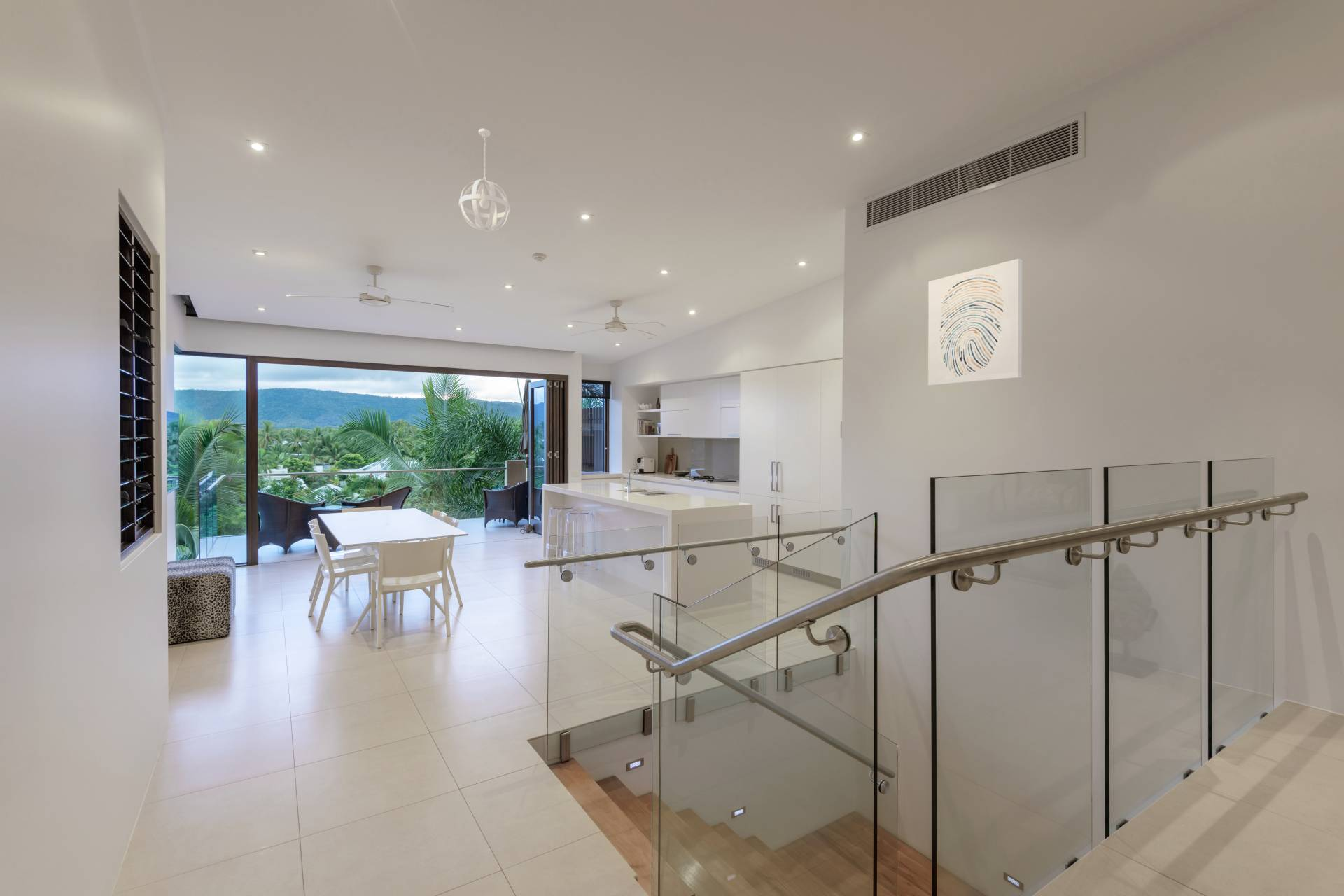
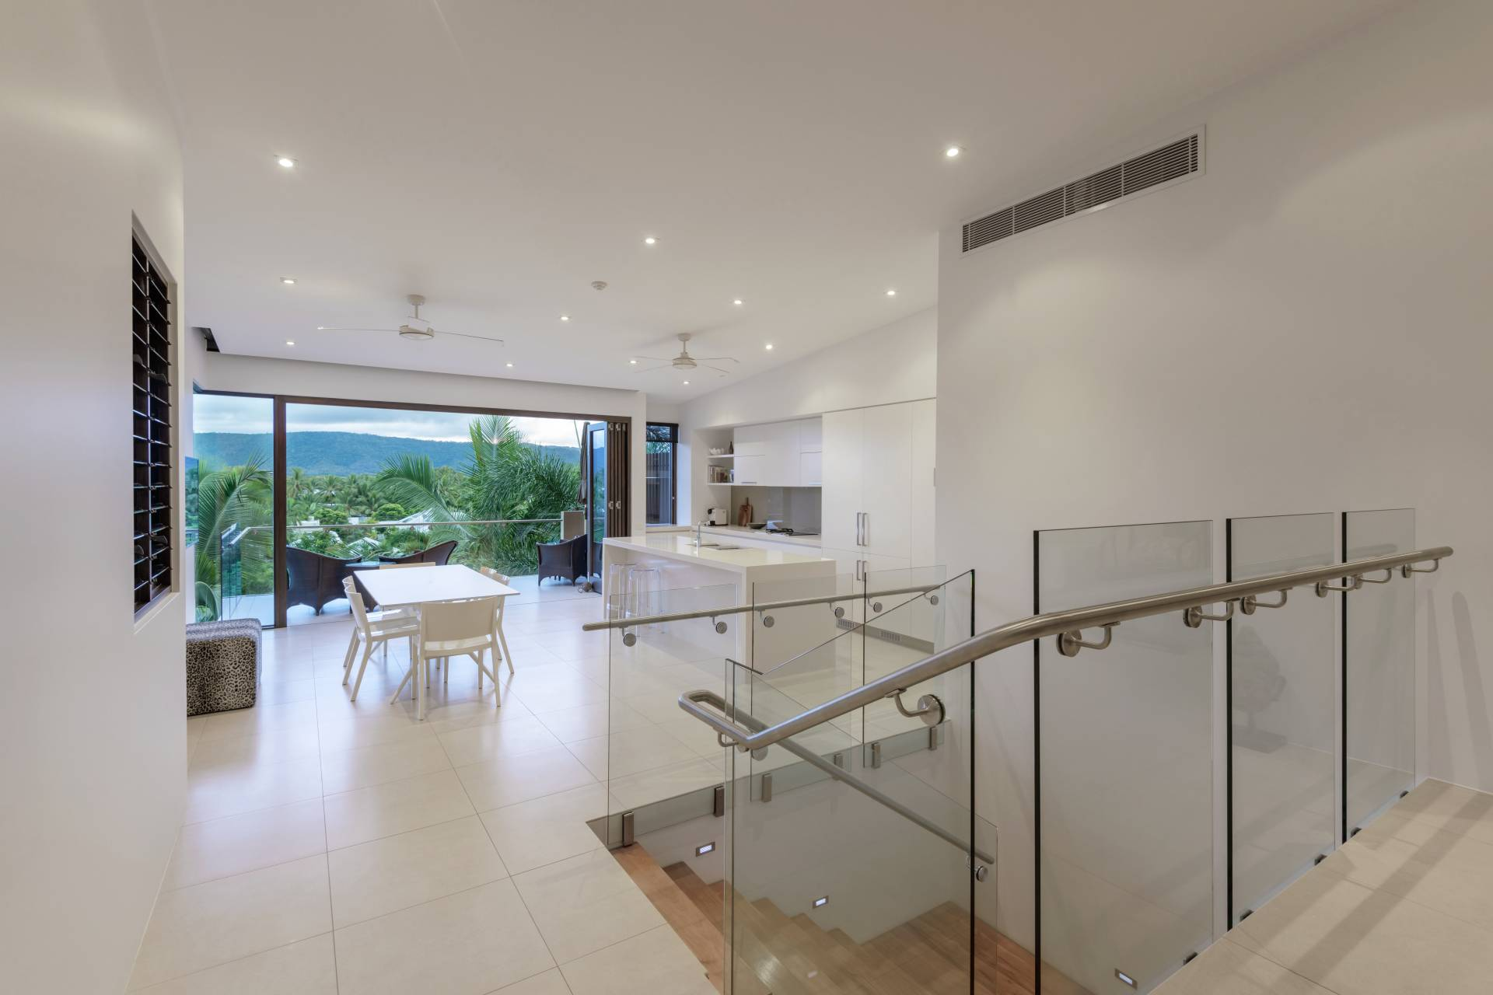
- wall art (972, 326)
- pendant light (484, 181)
